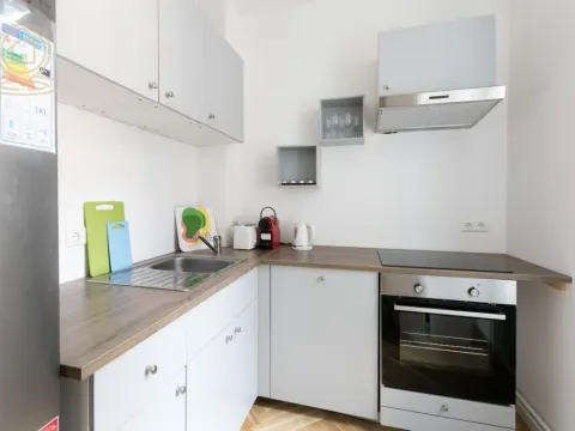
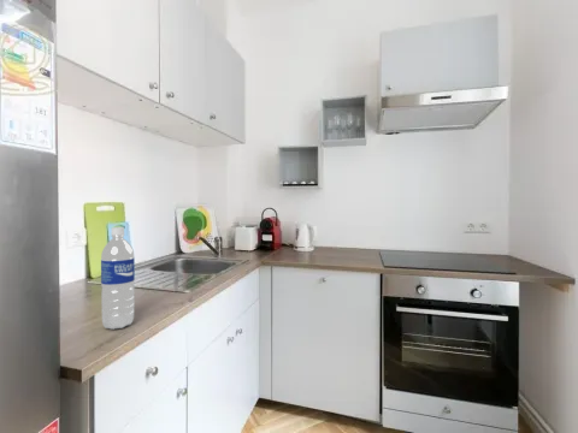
+ water bottle (118, 275)
